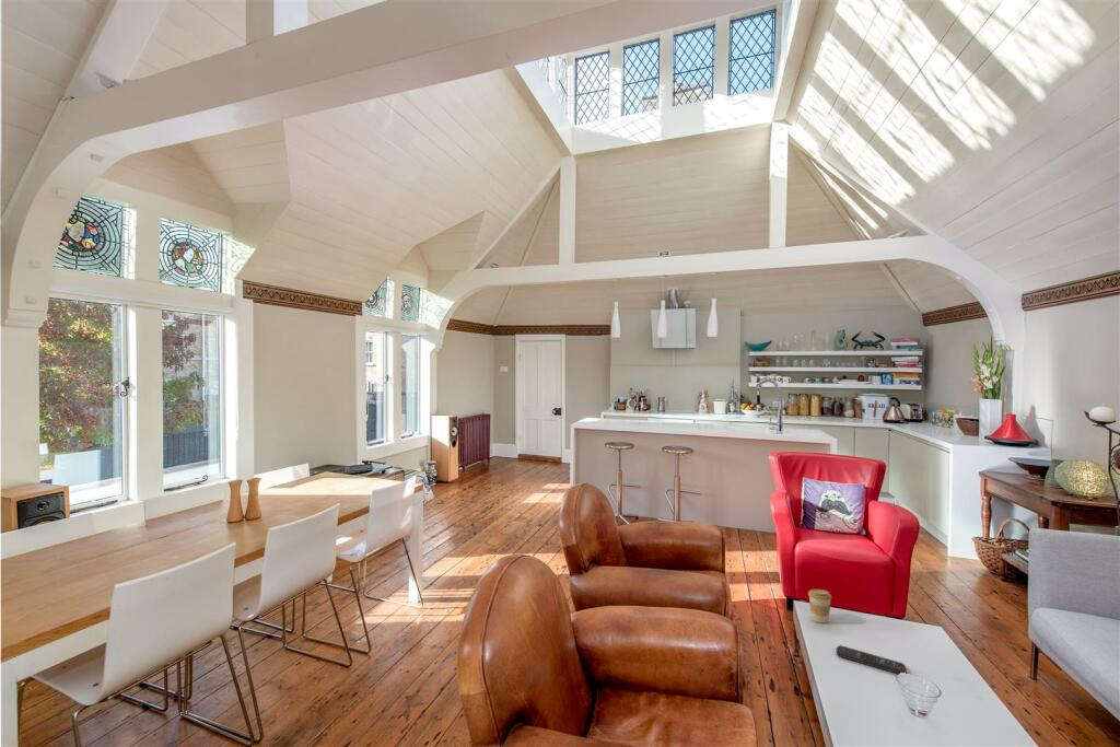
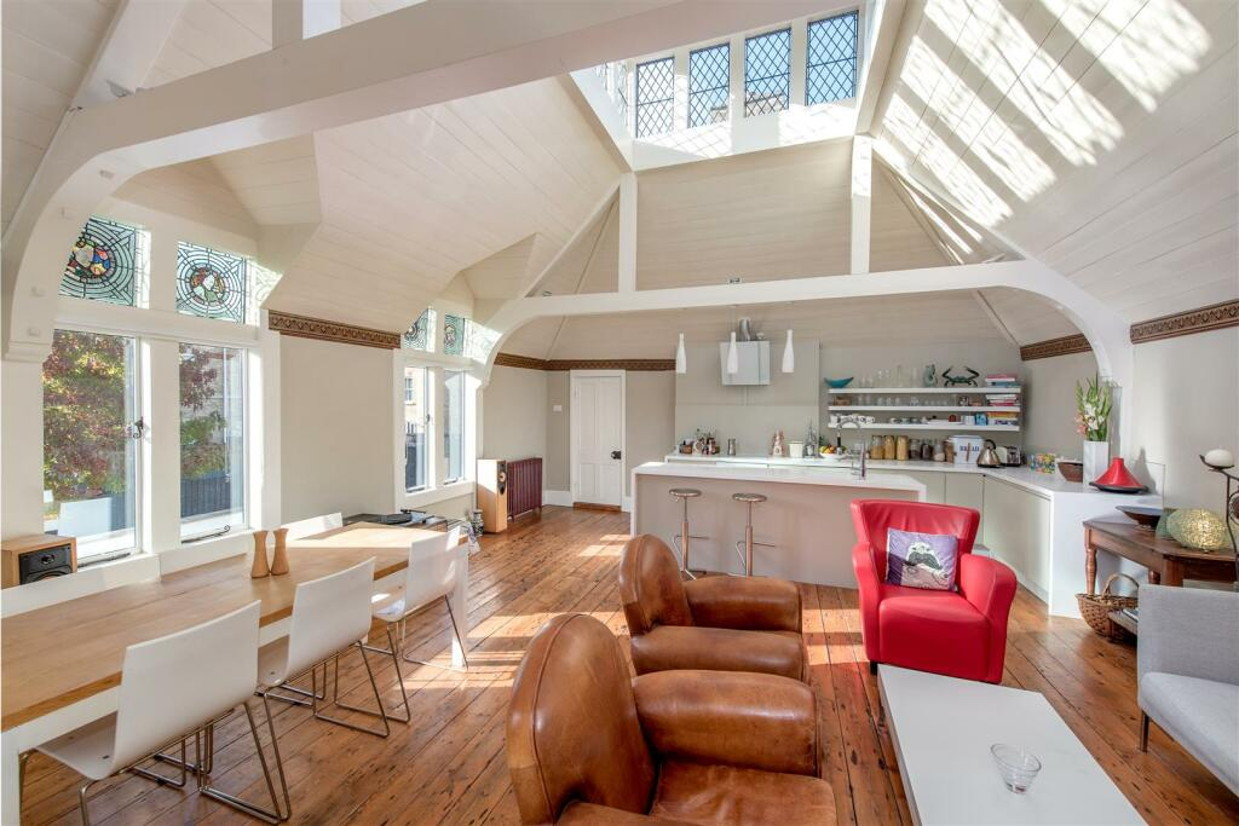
- coffee cup (819, 605)
- remote control (870, 658)
